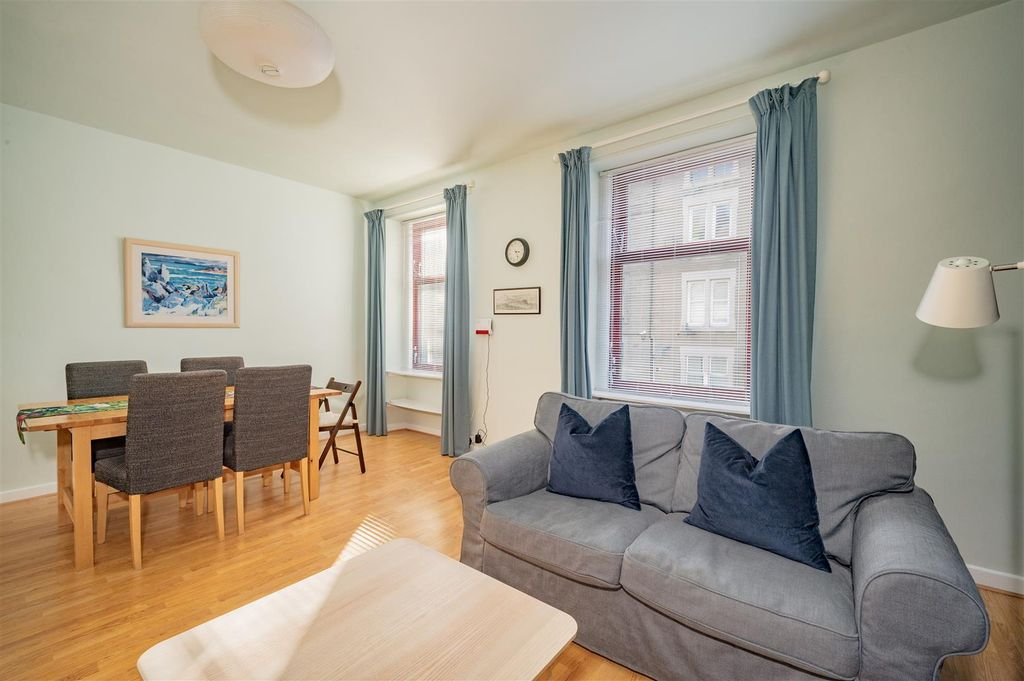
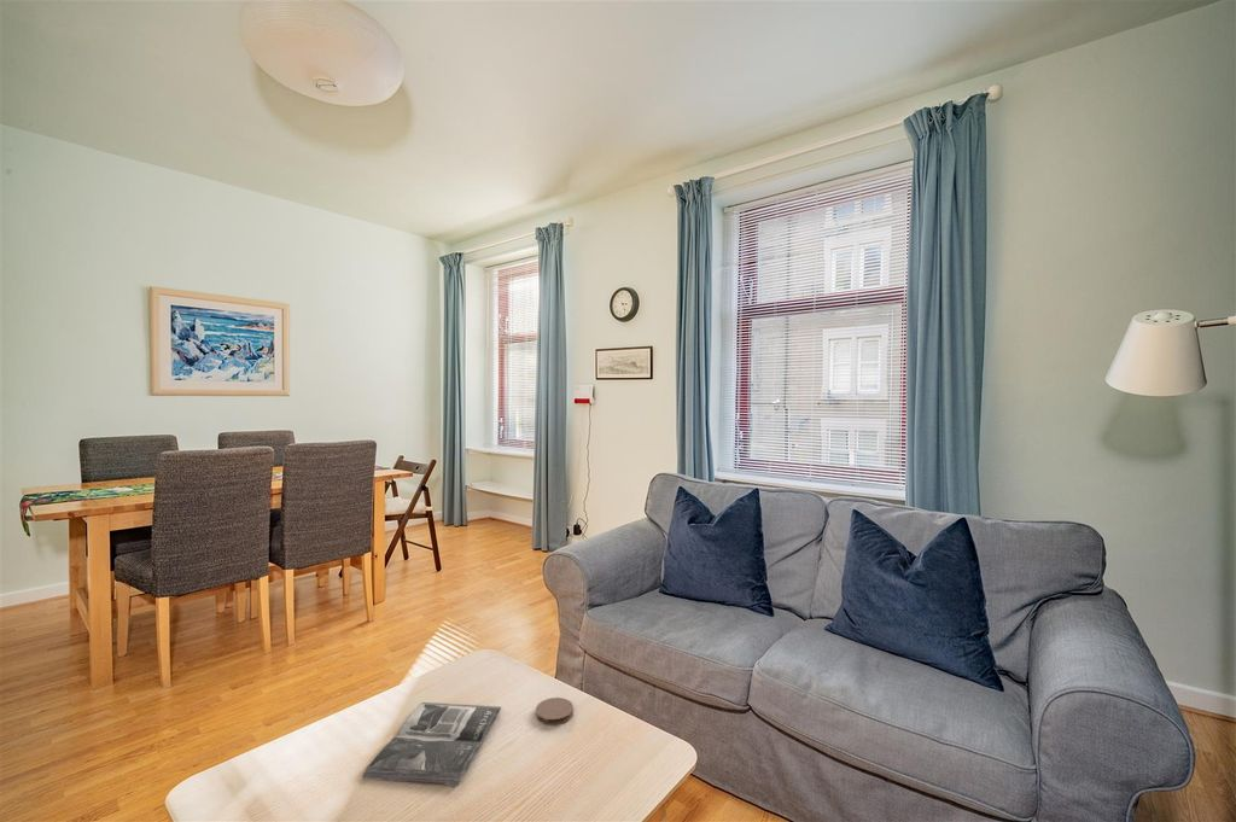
+ coaster (554, 710)
+ magazine (438, 738)
